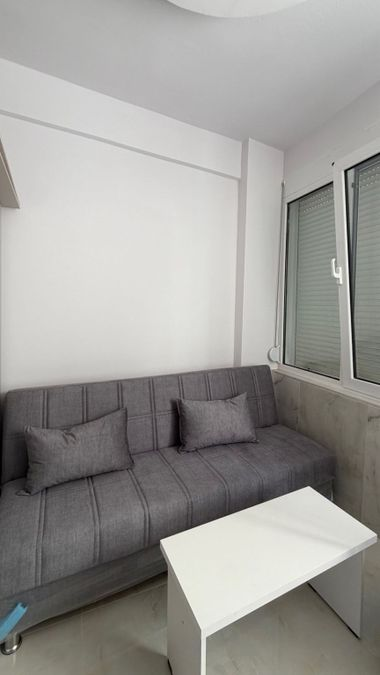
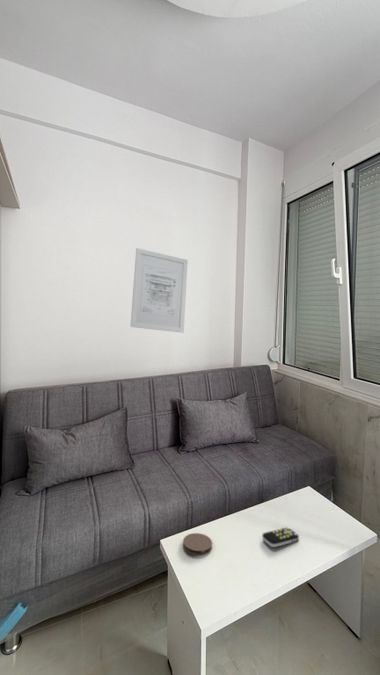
+ remote control (280, 536)
+ coaster (197, 543)
+ wall art (160, 291)
